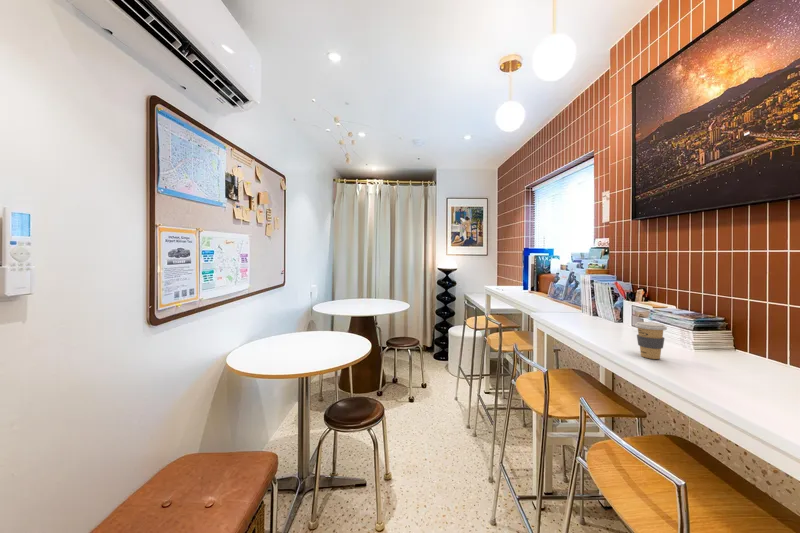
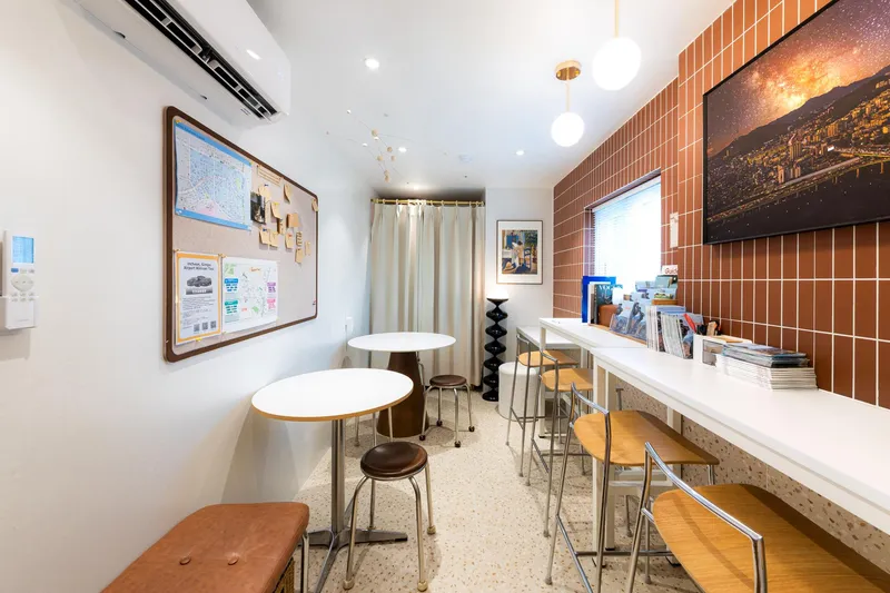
- coffee cup (650, 340)
